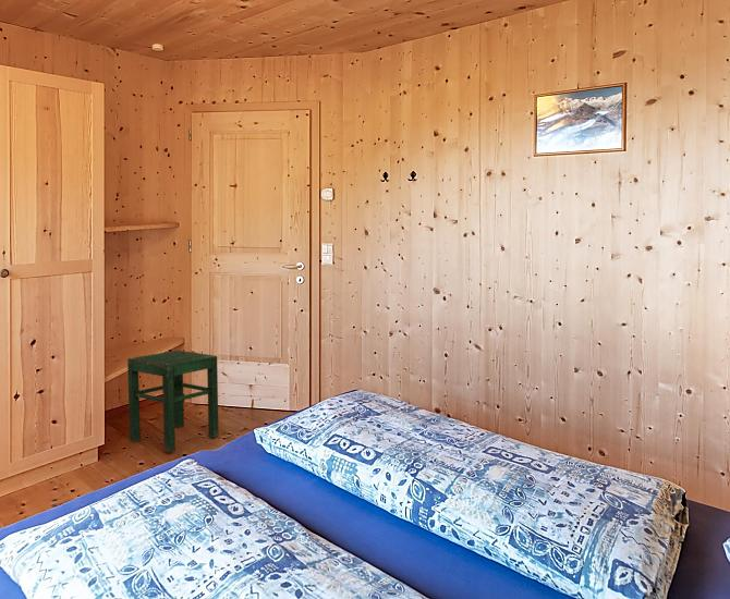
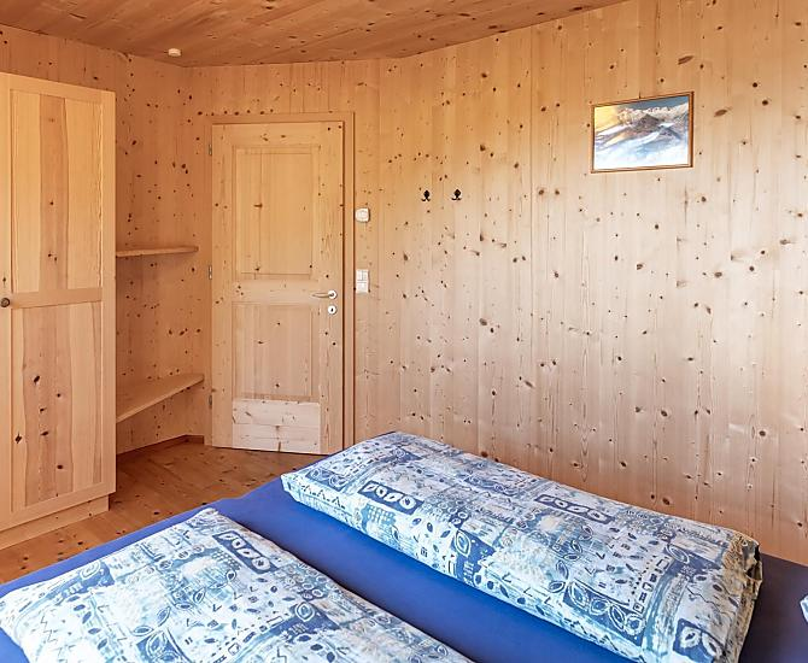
- stool (173, 398)
